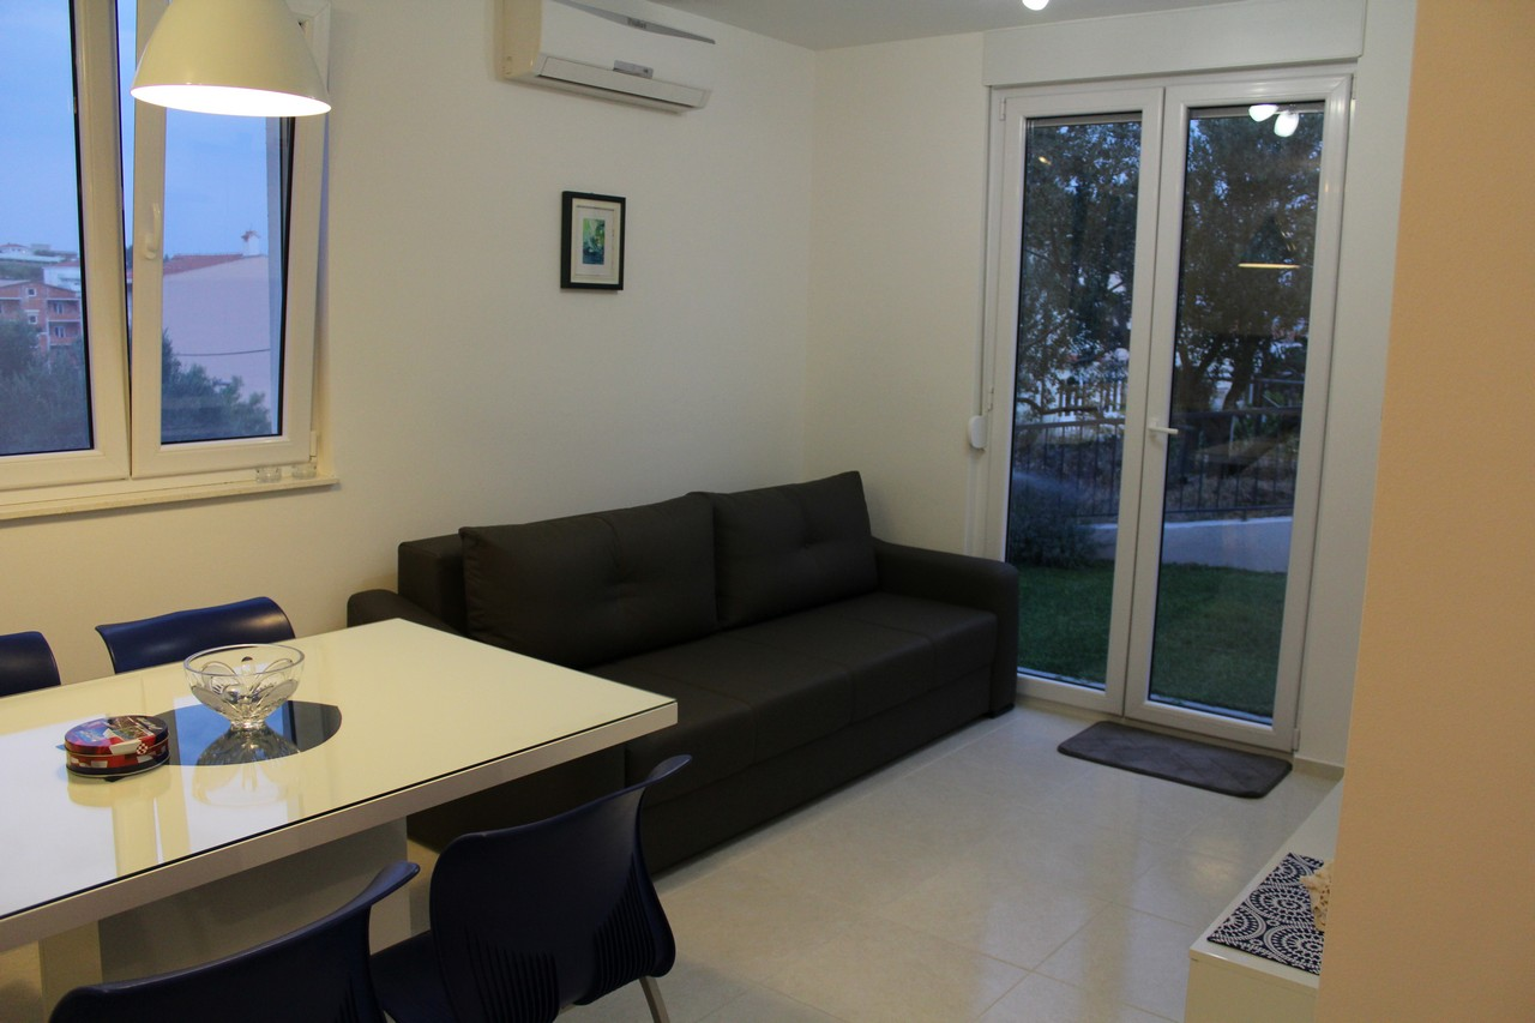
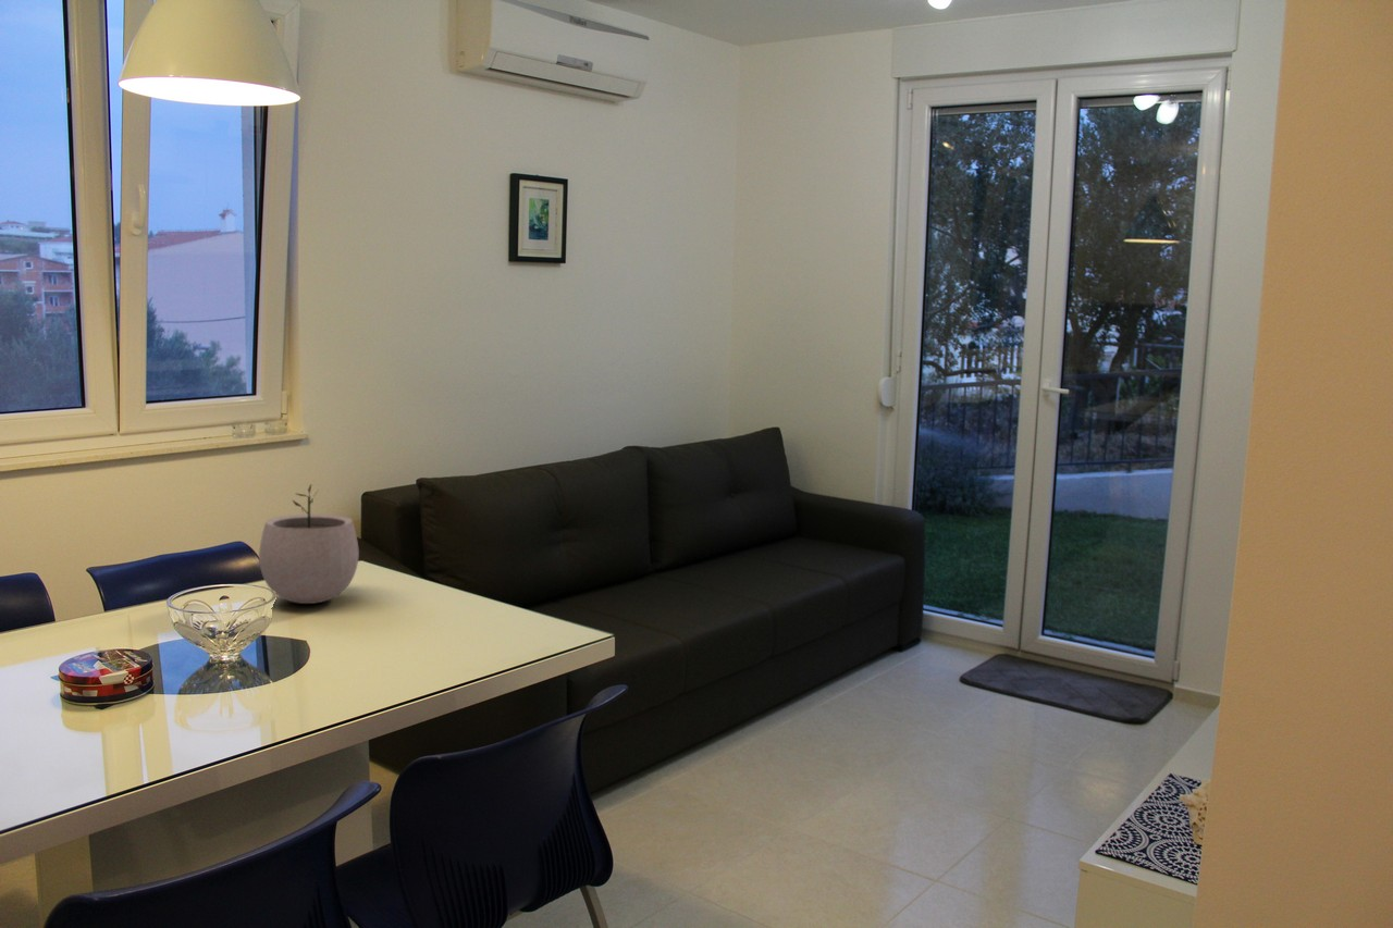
+ plant pot (309, 543)
